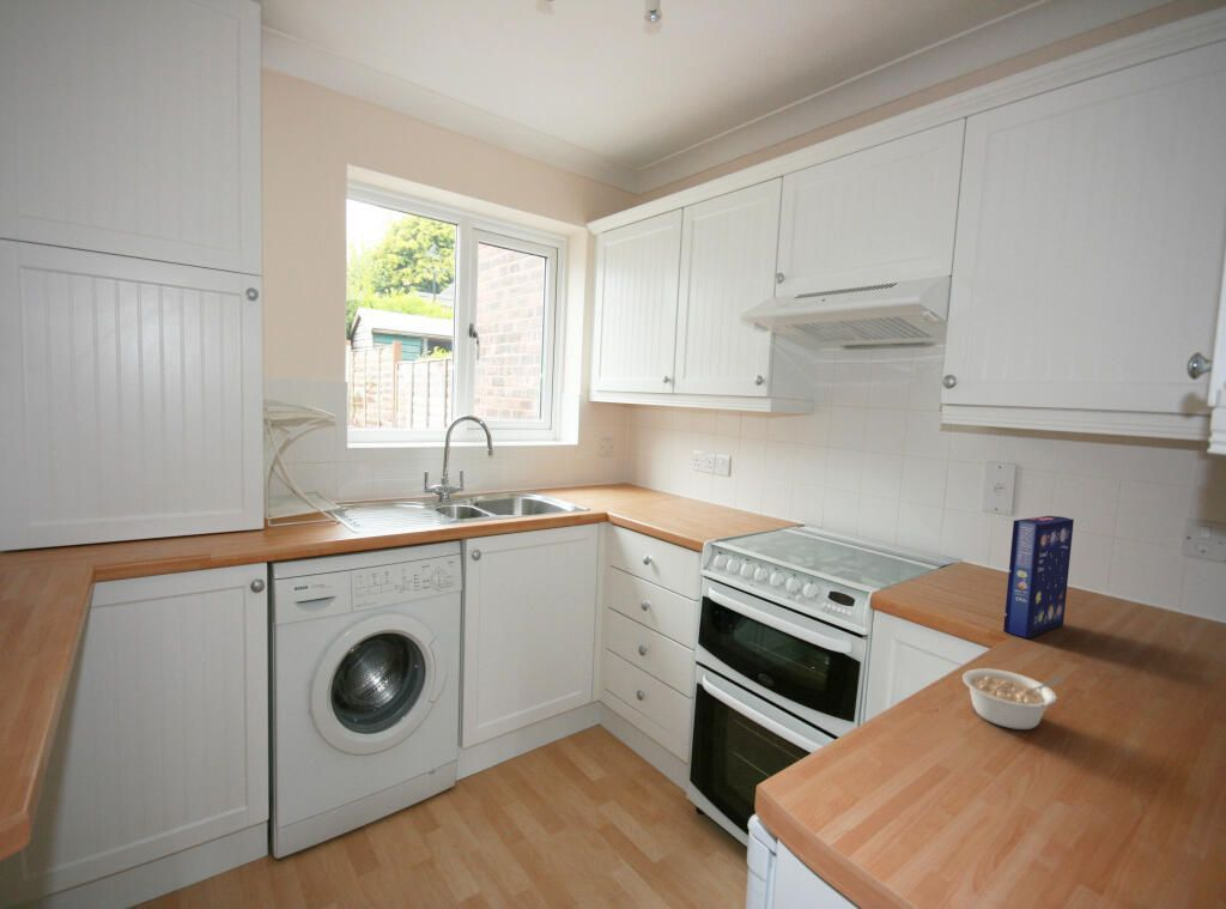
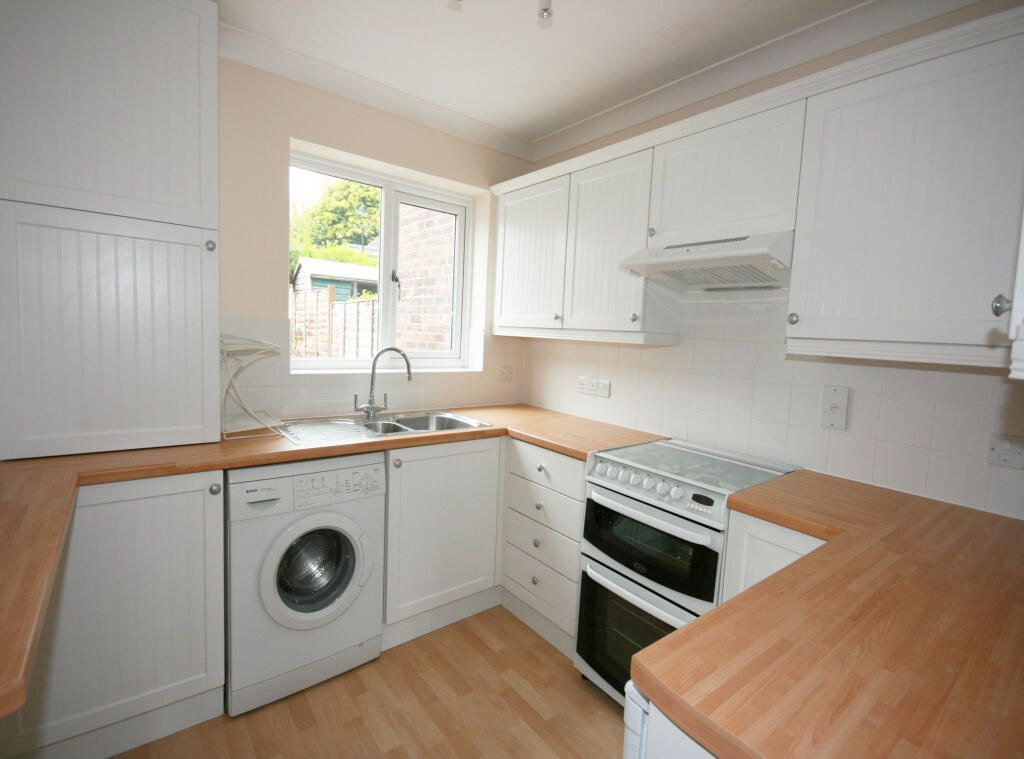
- legume (1007, 696)
- cereal box (1038, 574)
